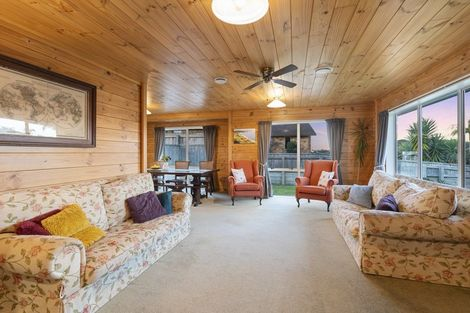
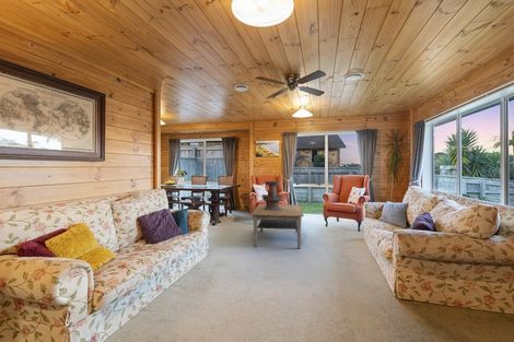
+ decorative urn (272, 194)
+ coffee table (278, 223)
